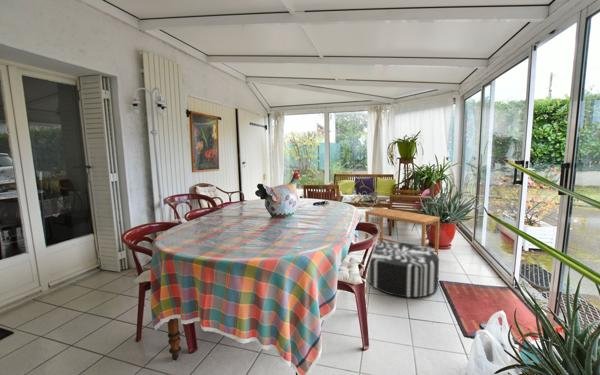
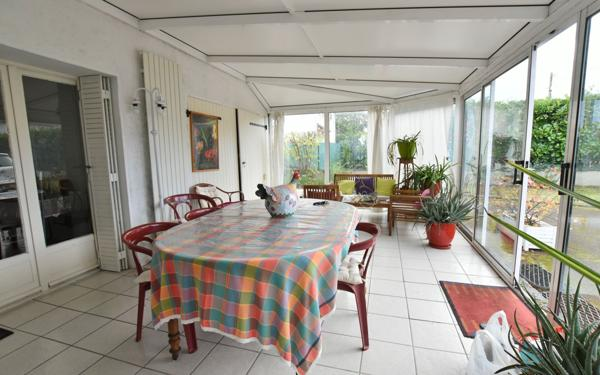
- pouf (400, 267)
- side table (396, 241)
